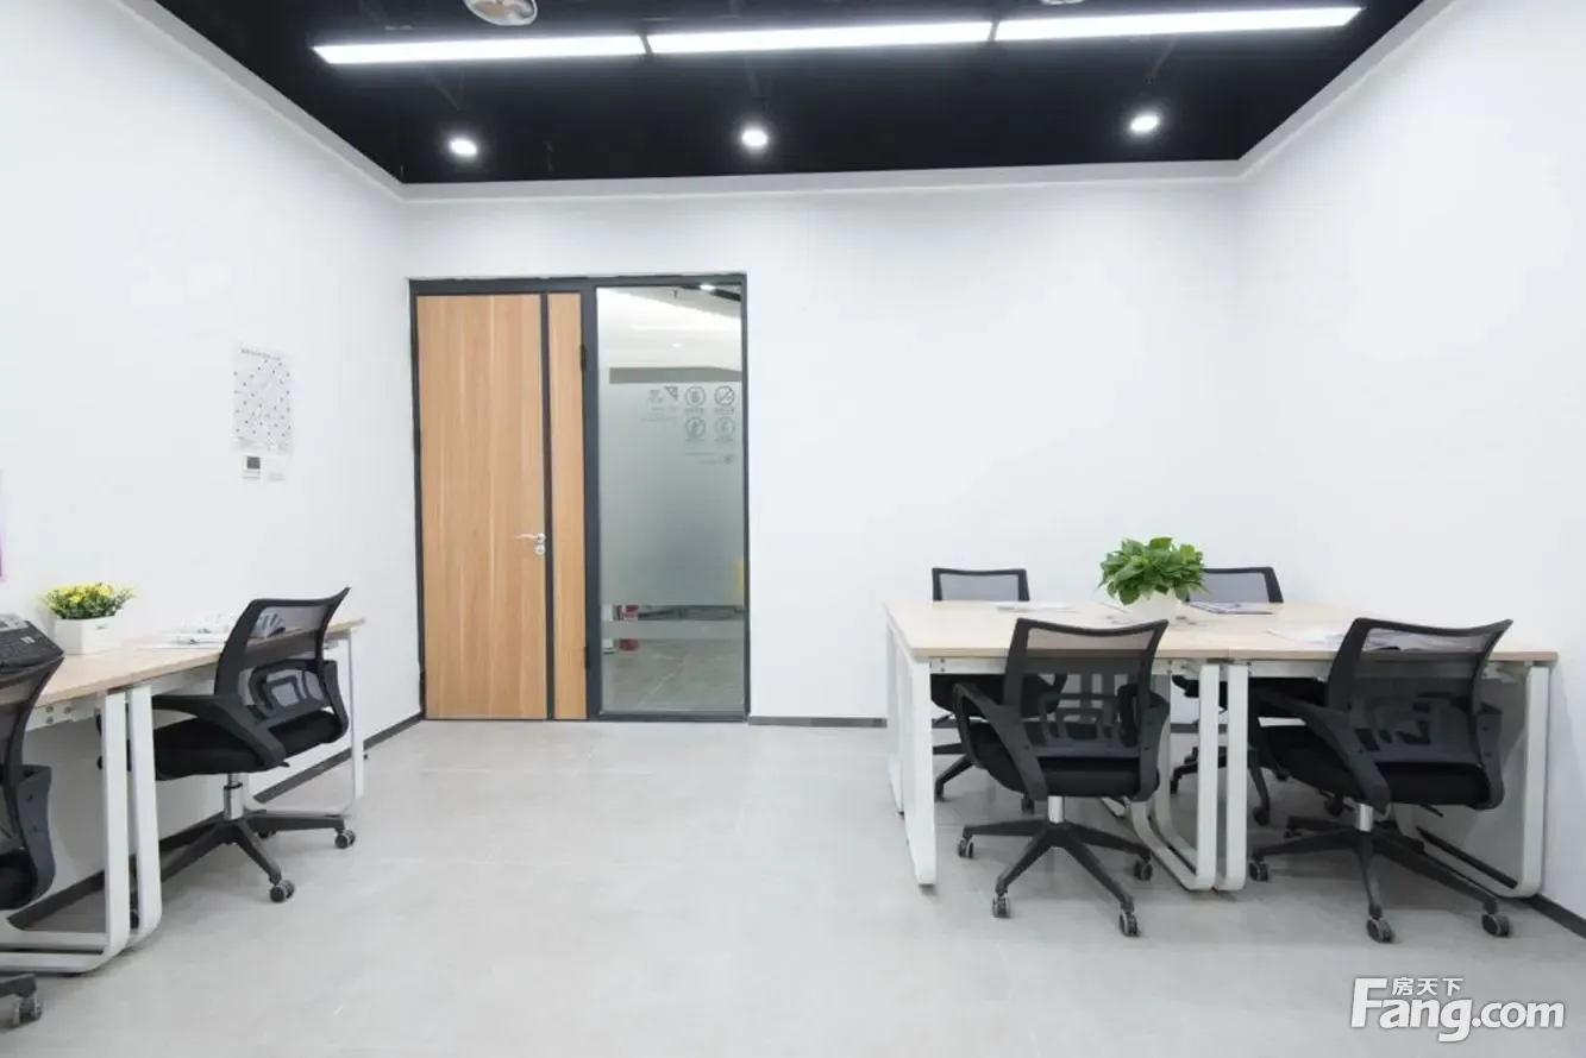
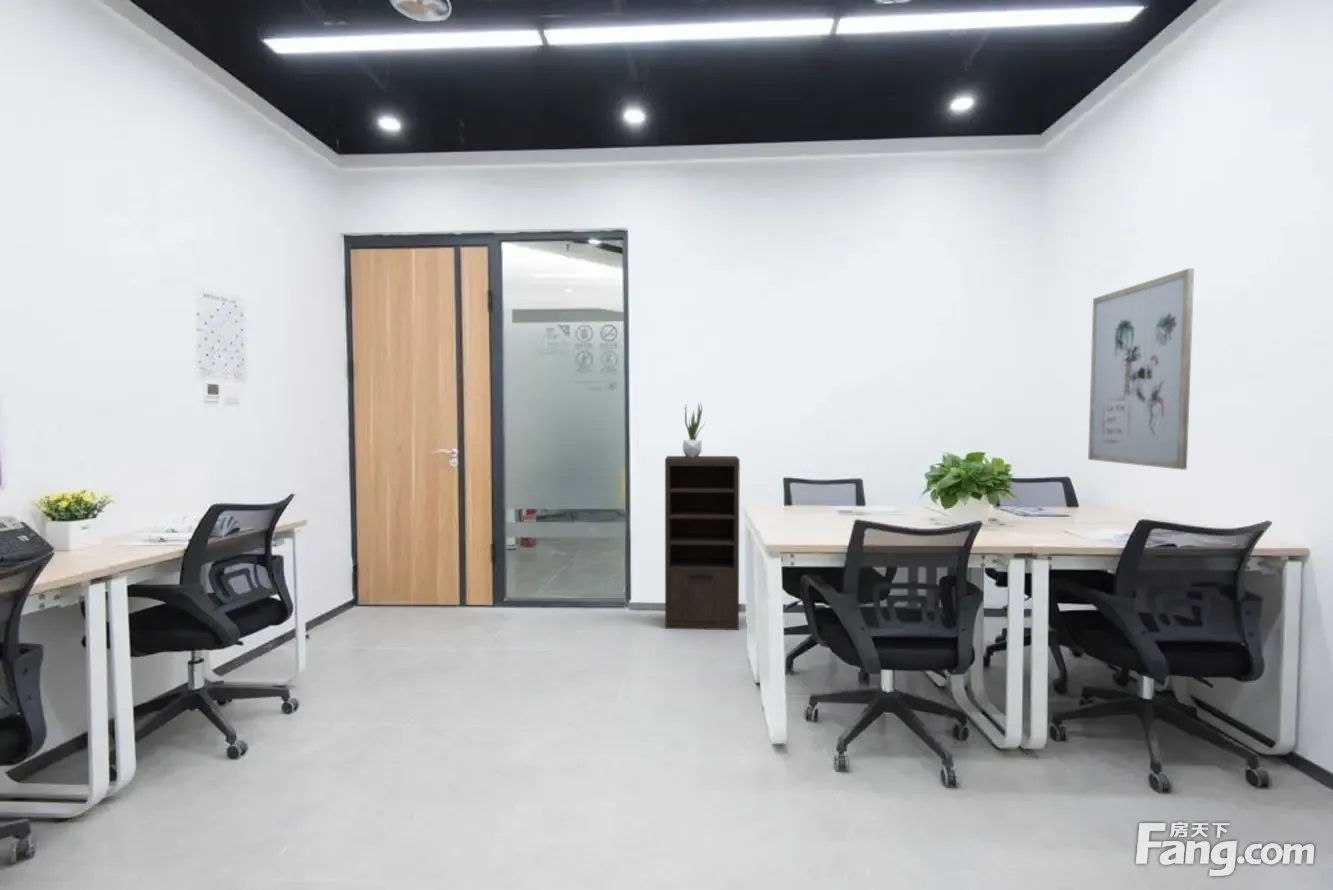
+ shelving unit (701, 540)
+ wall art (1135, 375)
+ potted plant (693, 429)
